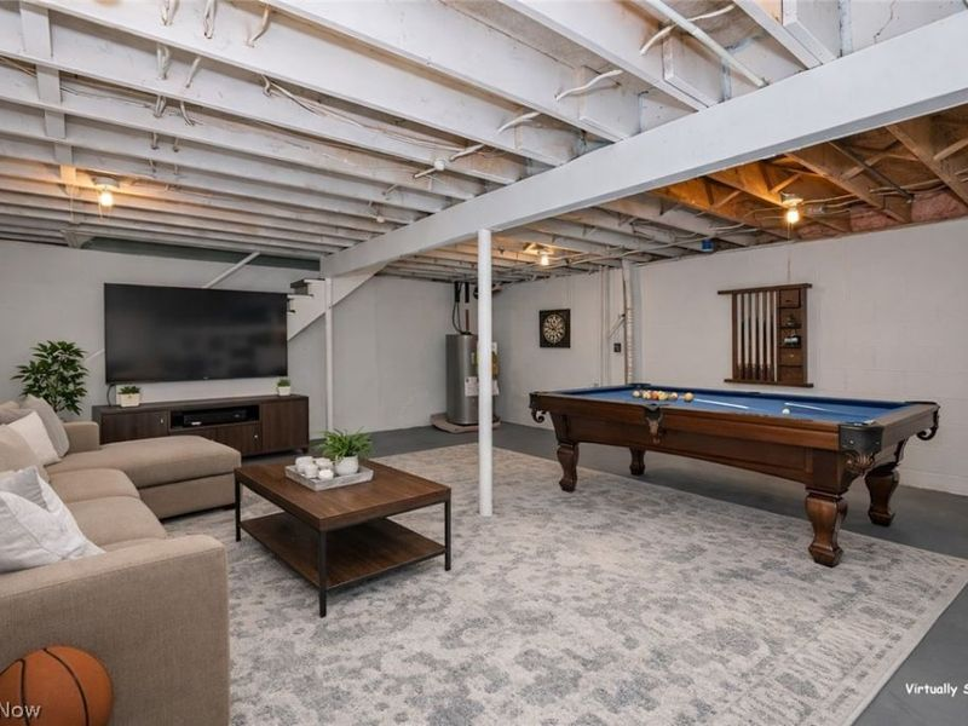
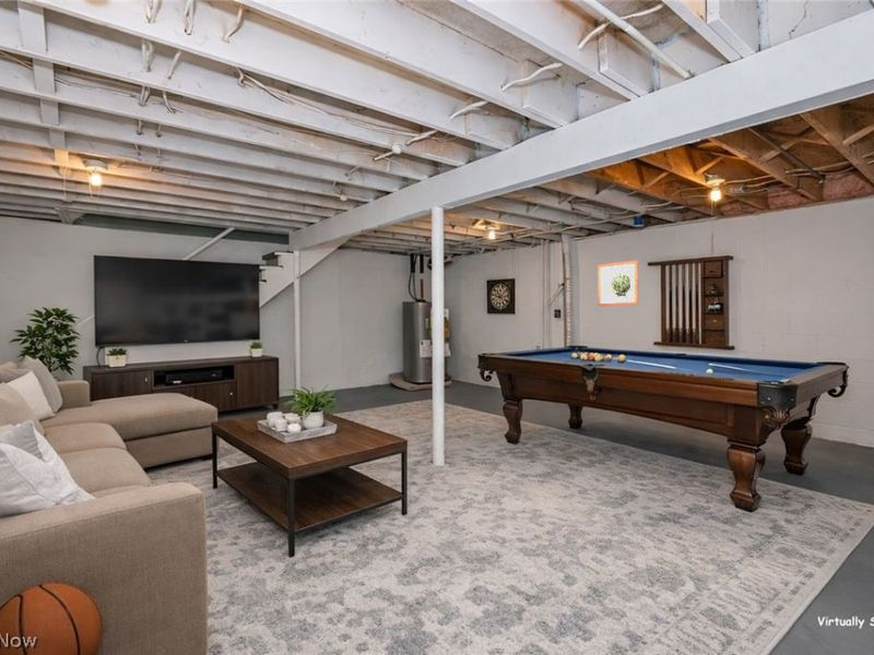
+ wall art (617, 284)
